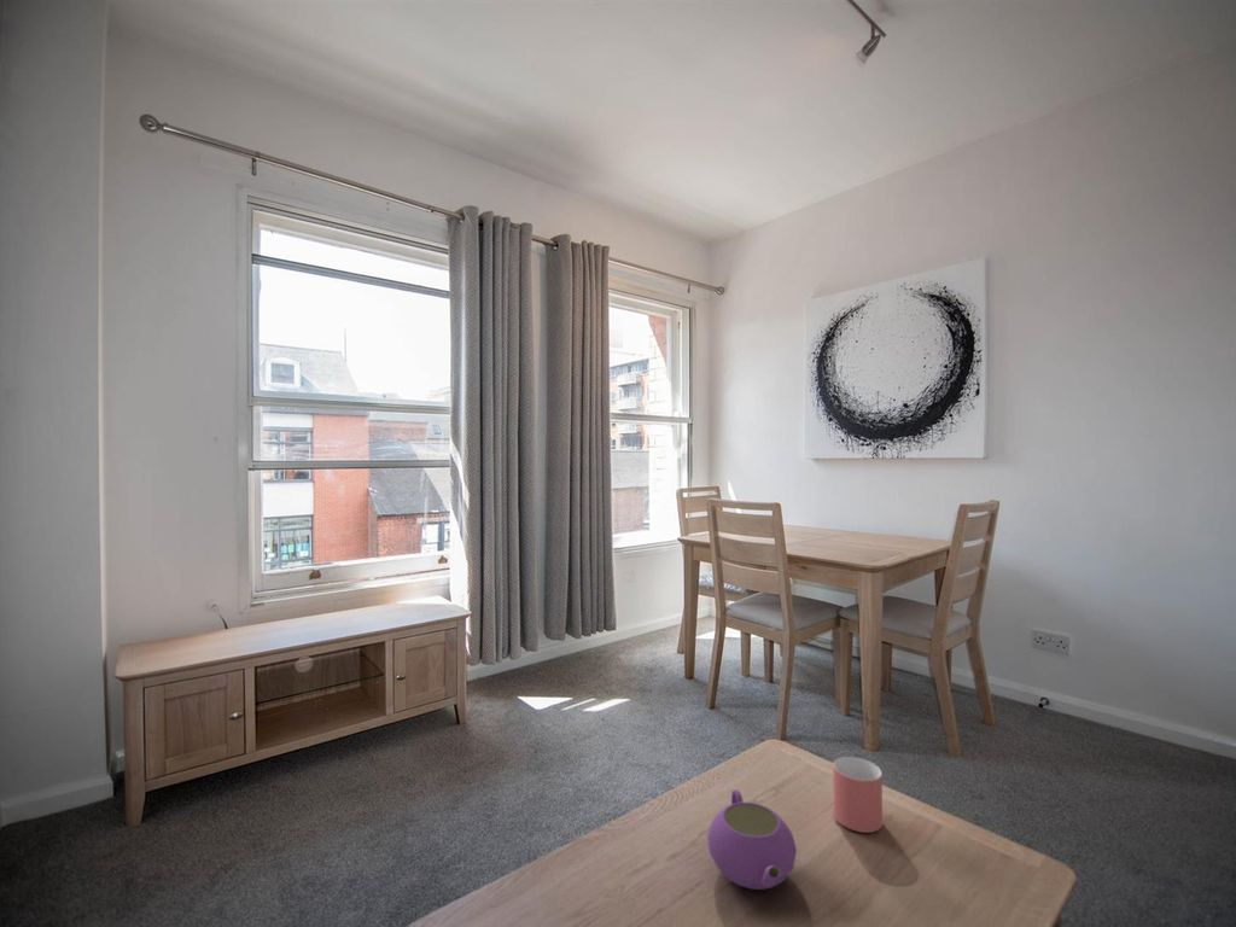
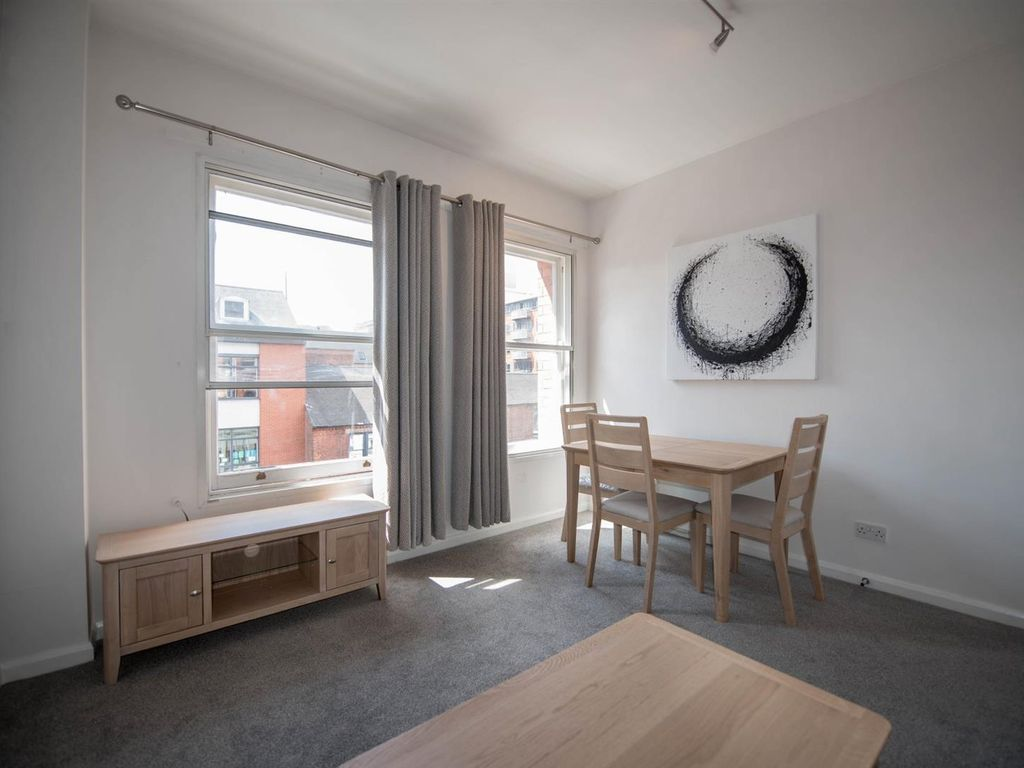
- mug (852, 788)
- teapot (752, 847)
